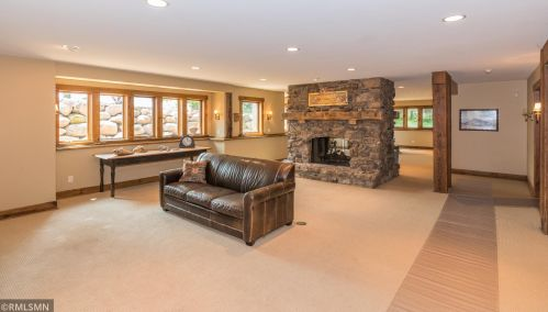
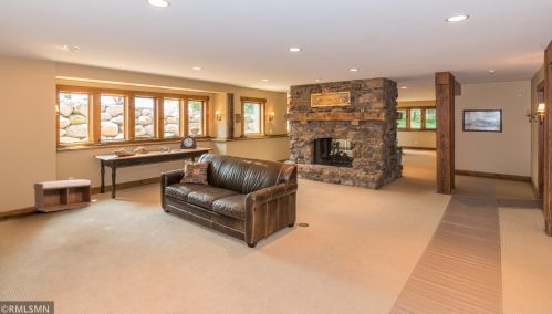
+ bench (63, 193)
